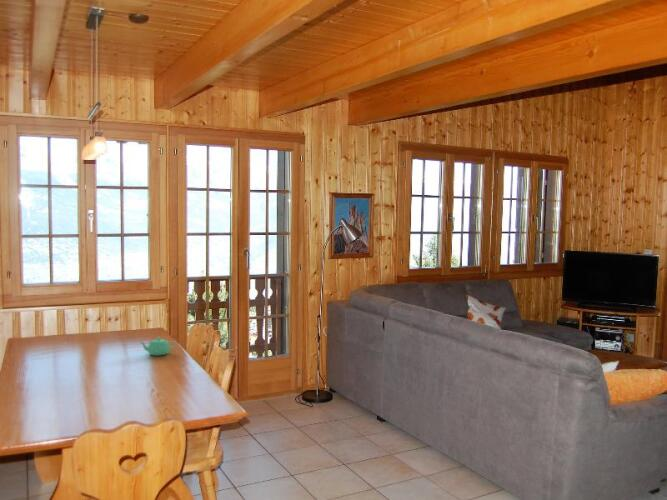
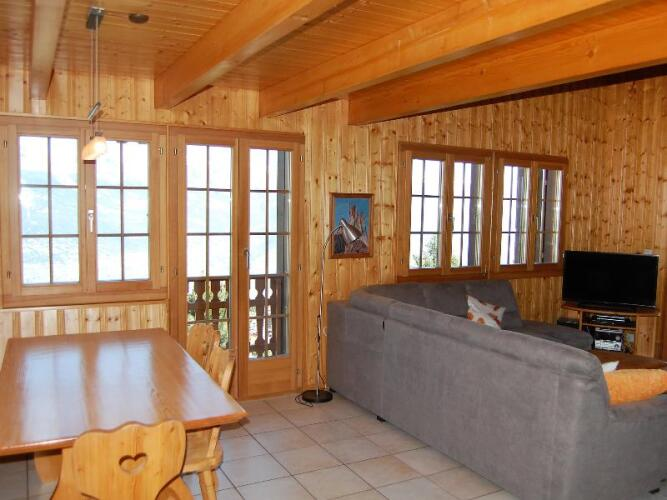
- teapot (157, 345)
